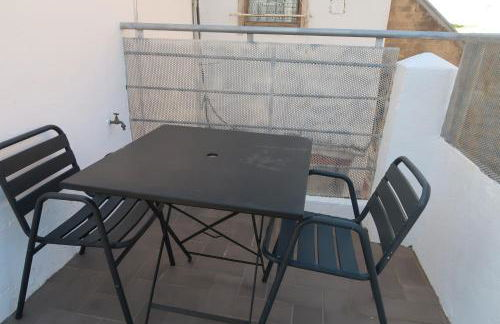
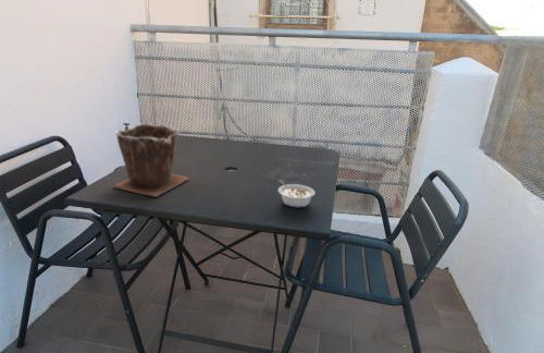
+ legume (294, 195)
+ plant pot (150, 157)
